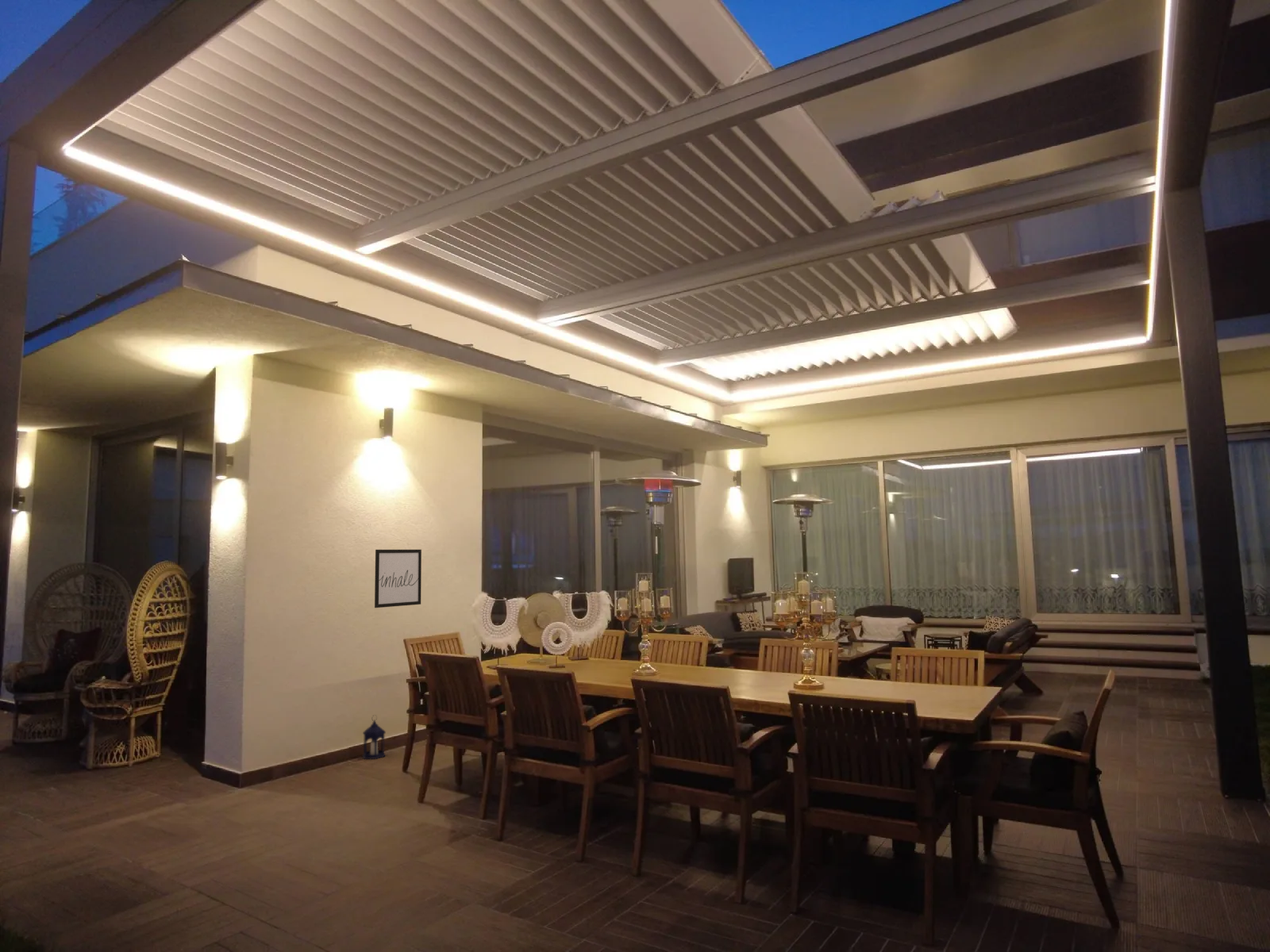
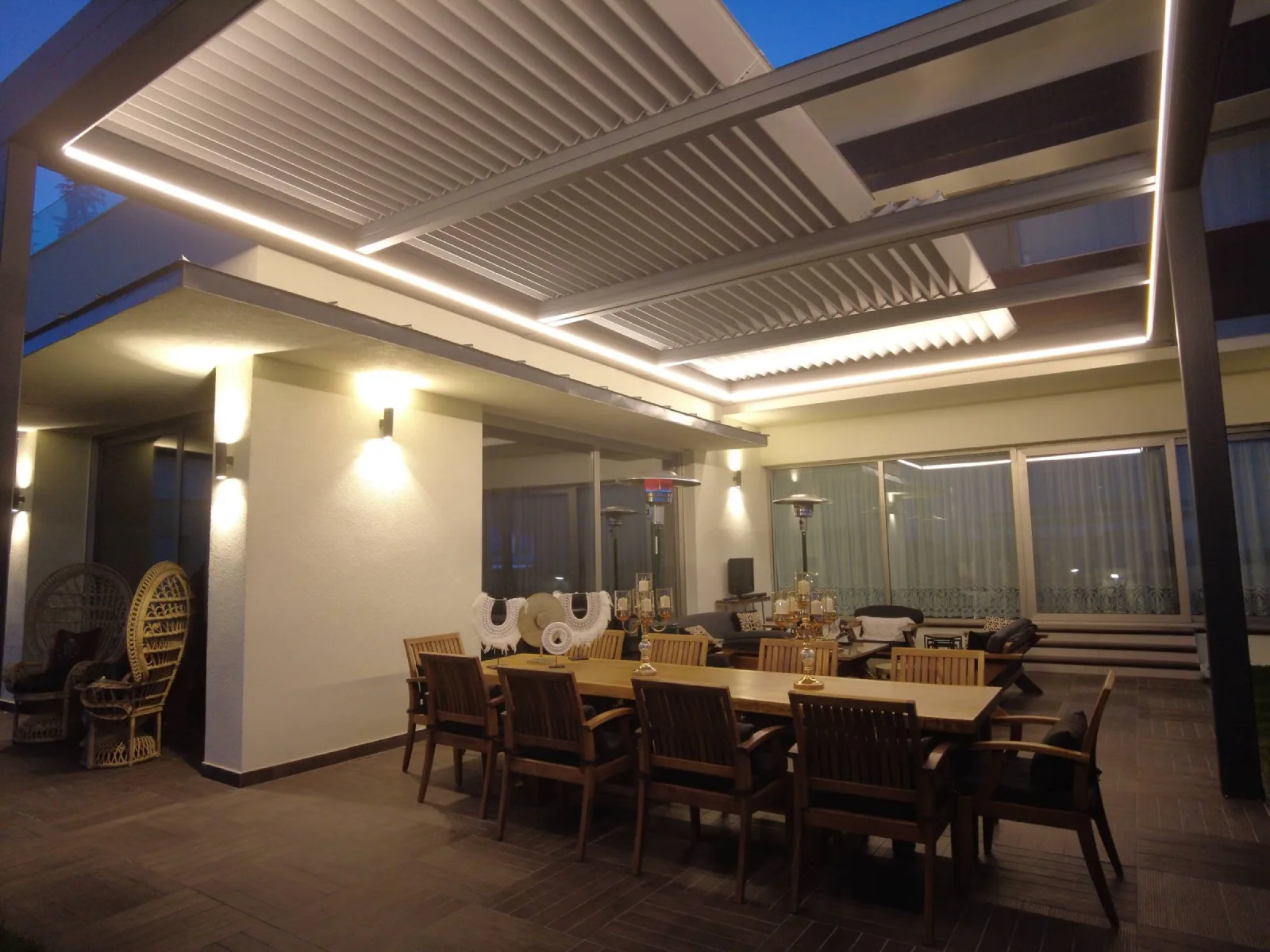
- wall art (398, 578)
- lantern (374, 735)
